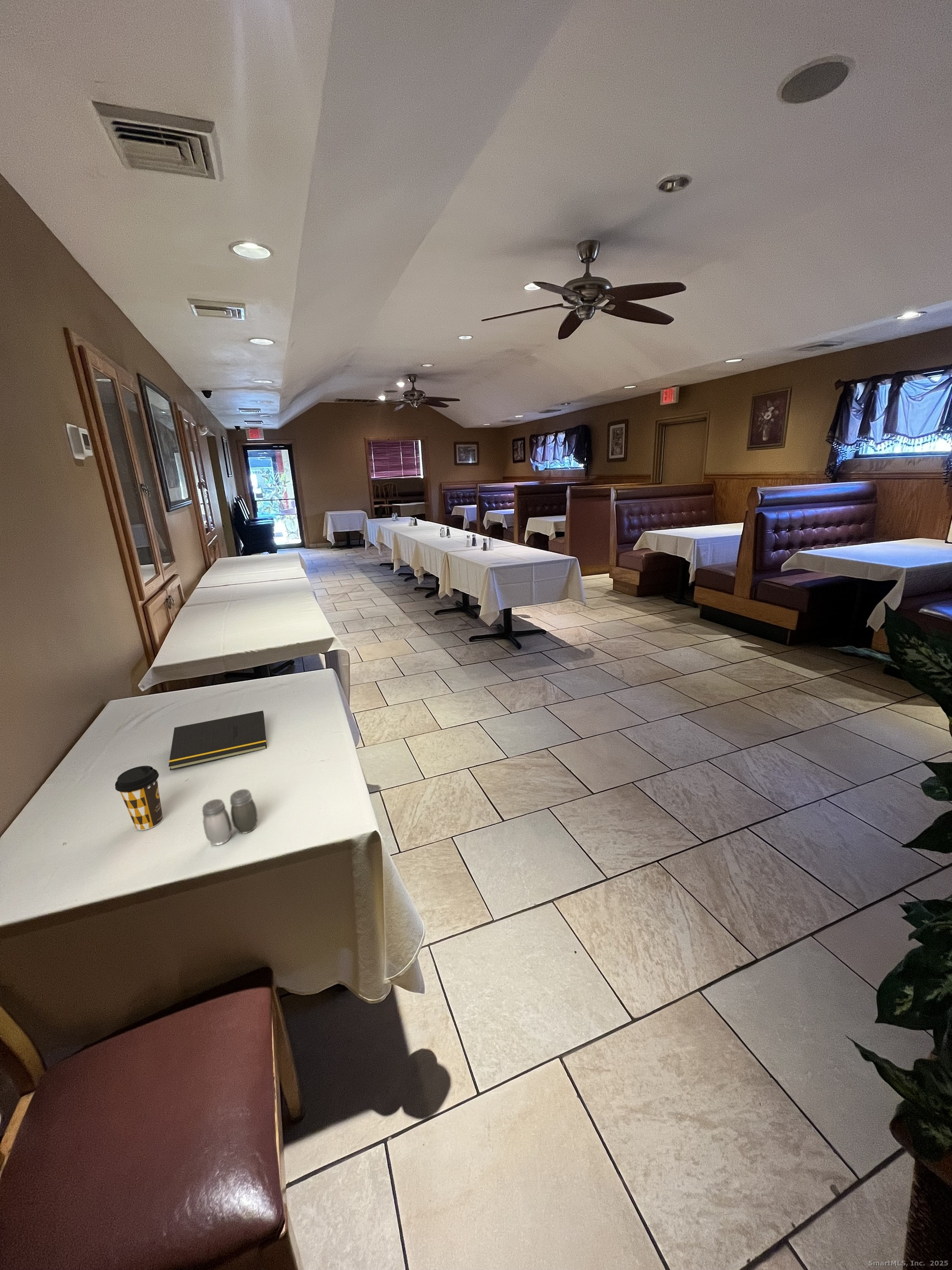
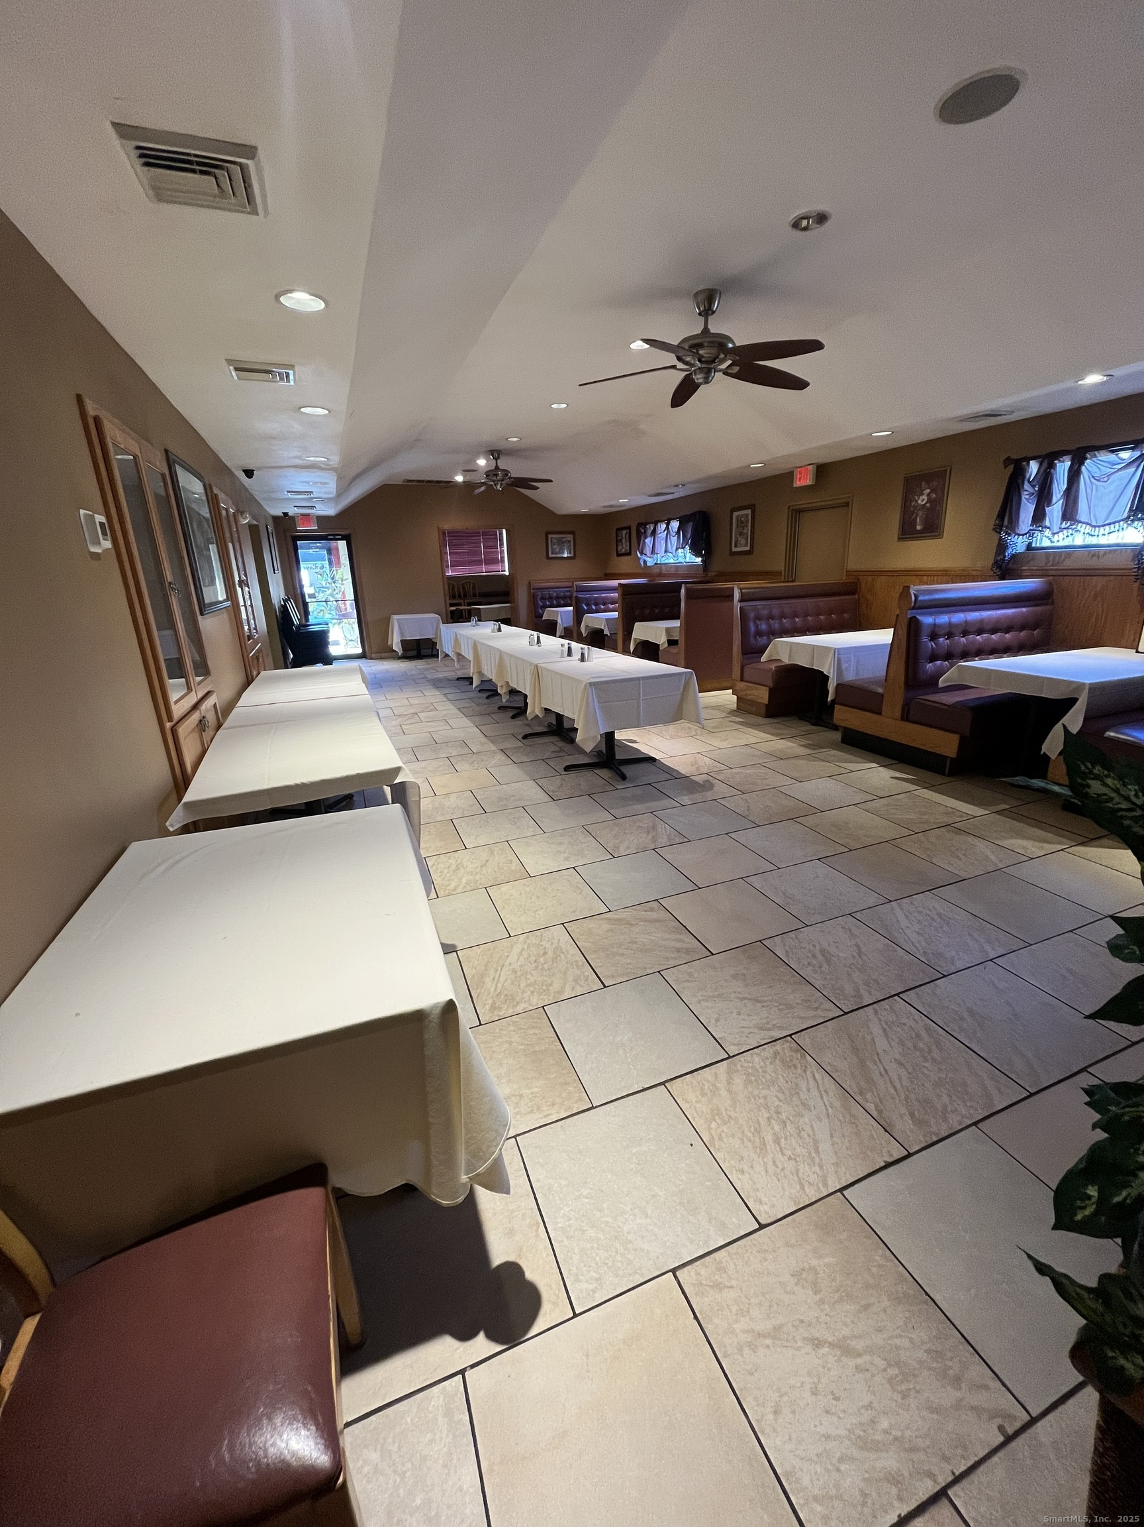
- notepad (220, 738)
- coffee cup (142, 798)
- salt and pepper shaker (231, 816)
